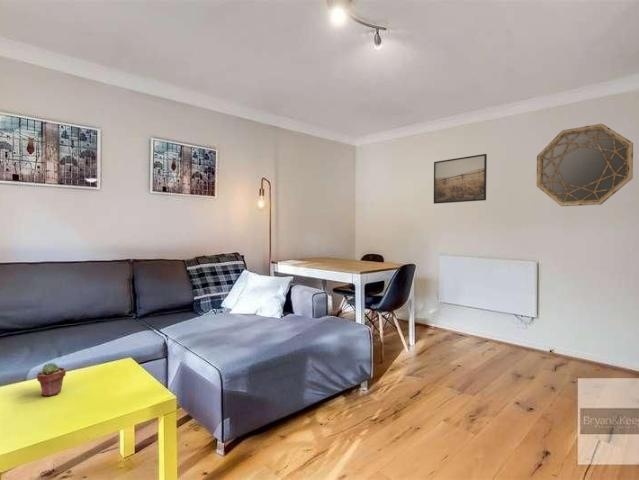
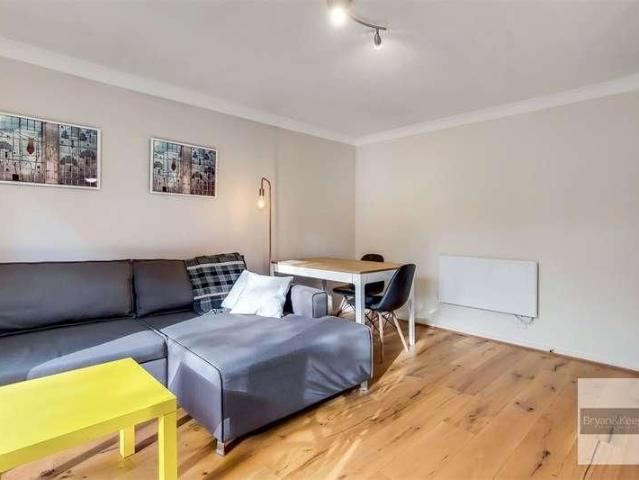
- potted succulent (51, 377)
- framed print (458, 180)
- home mirror (581, 166)
